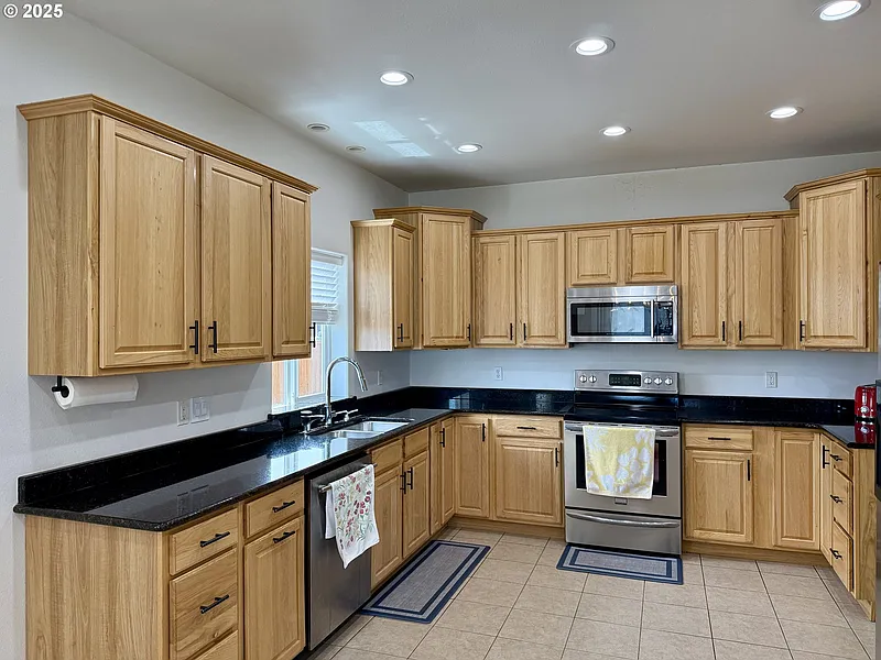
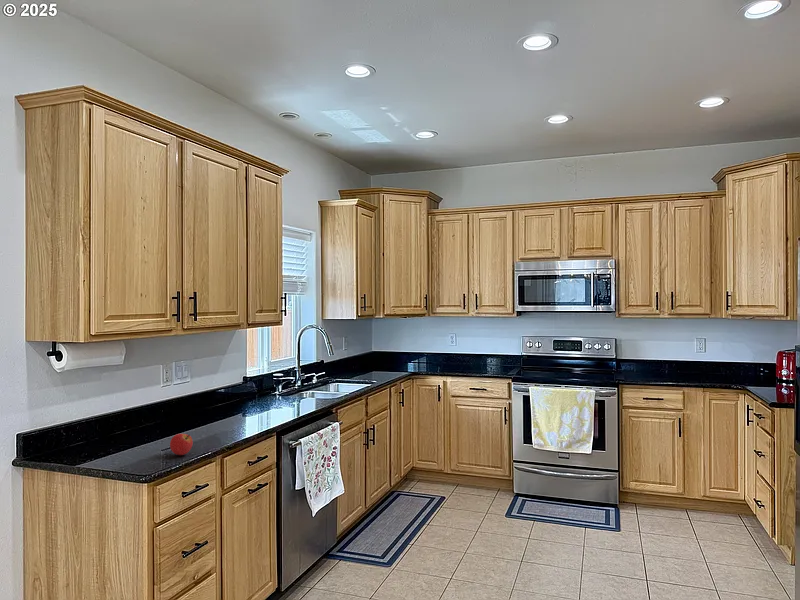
+ fruit (181, 444)
